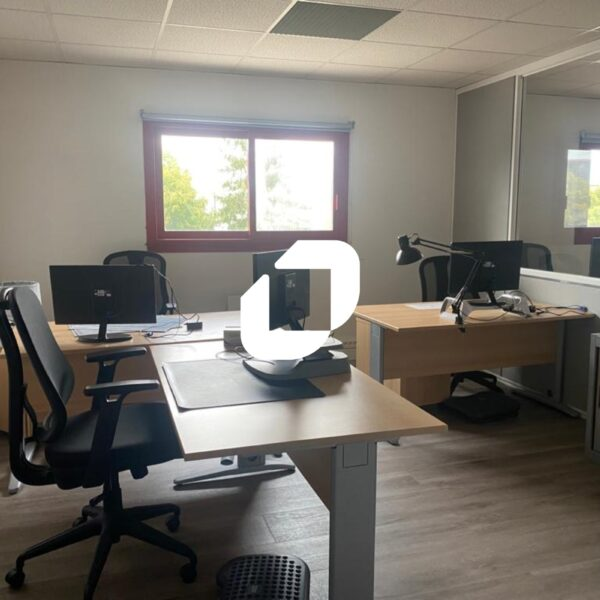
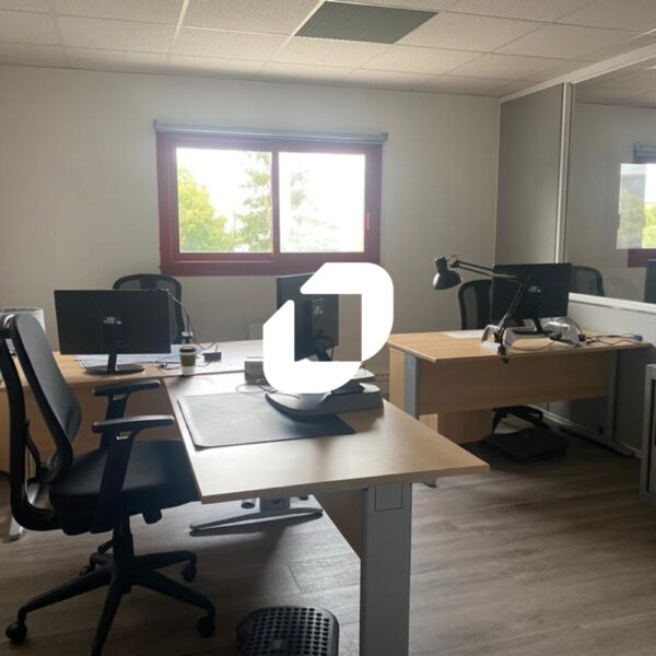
+ coffee cup (188, 360)
